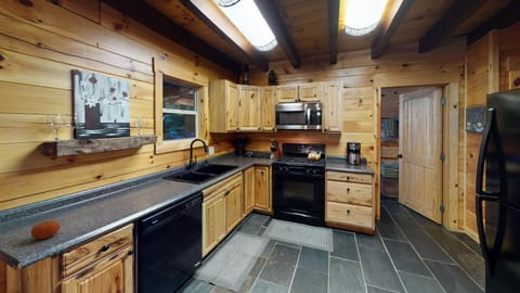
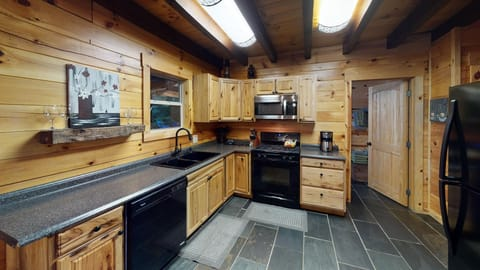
- fruit (46, 229)
